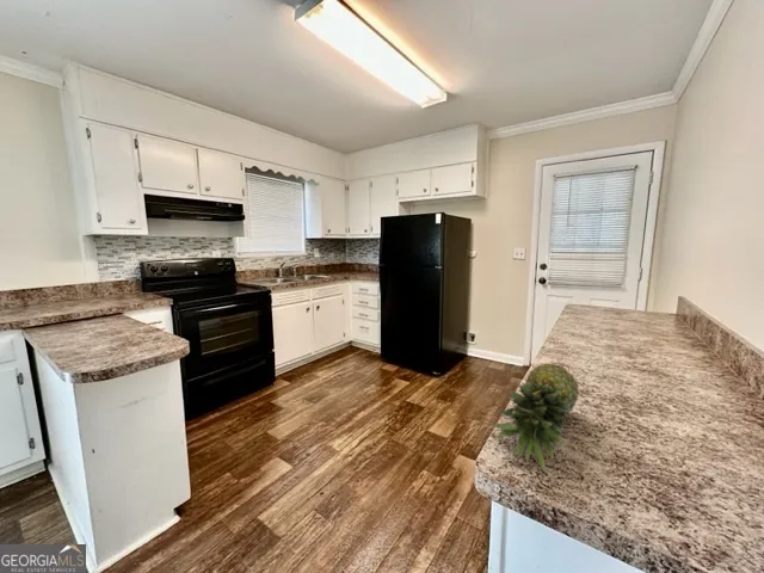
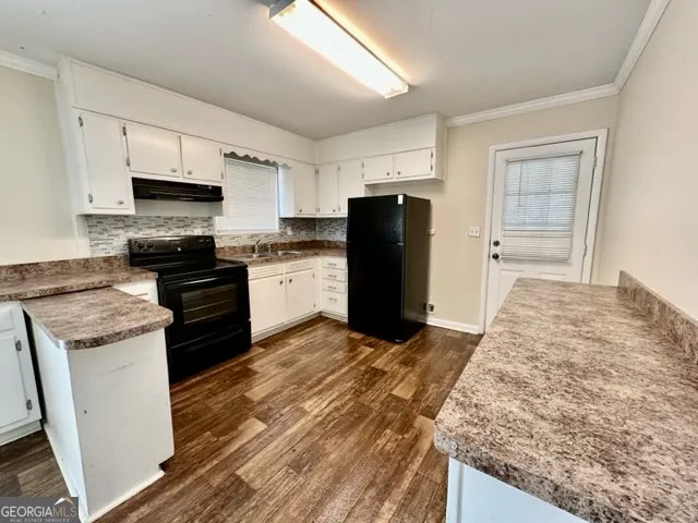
- fruit (537, 402)
